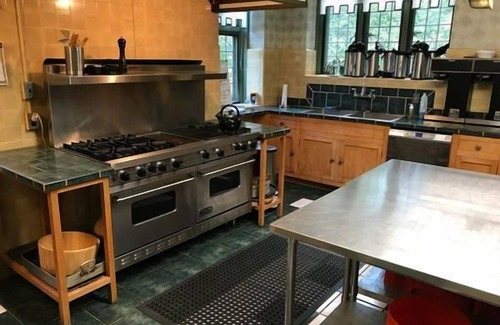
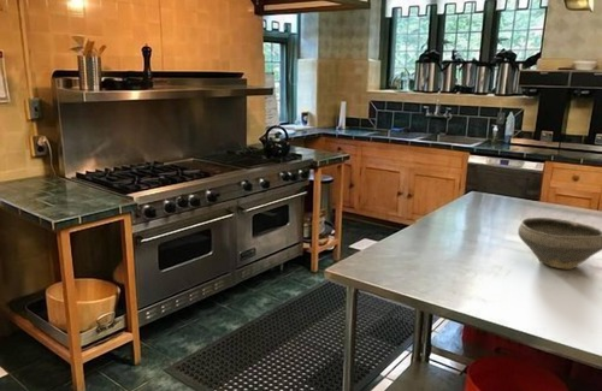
+ bowl (559, 244)
